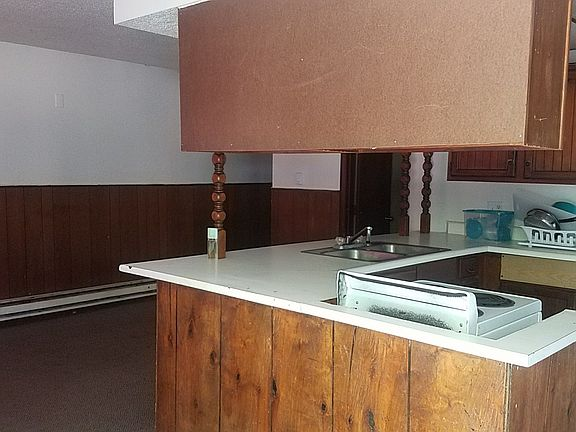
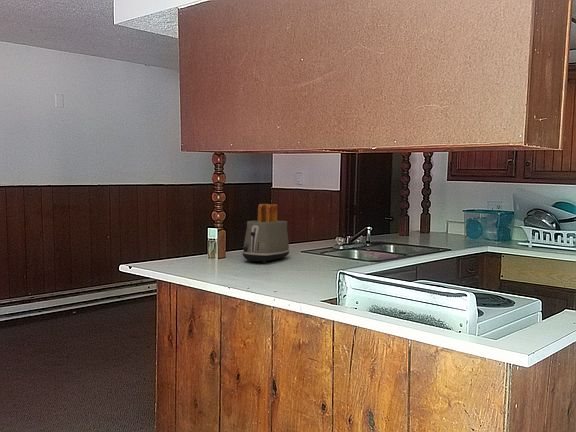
+ toaster (266, 232)
